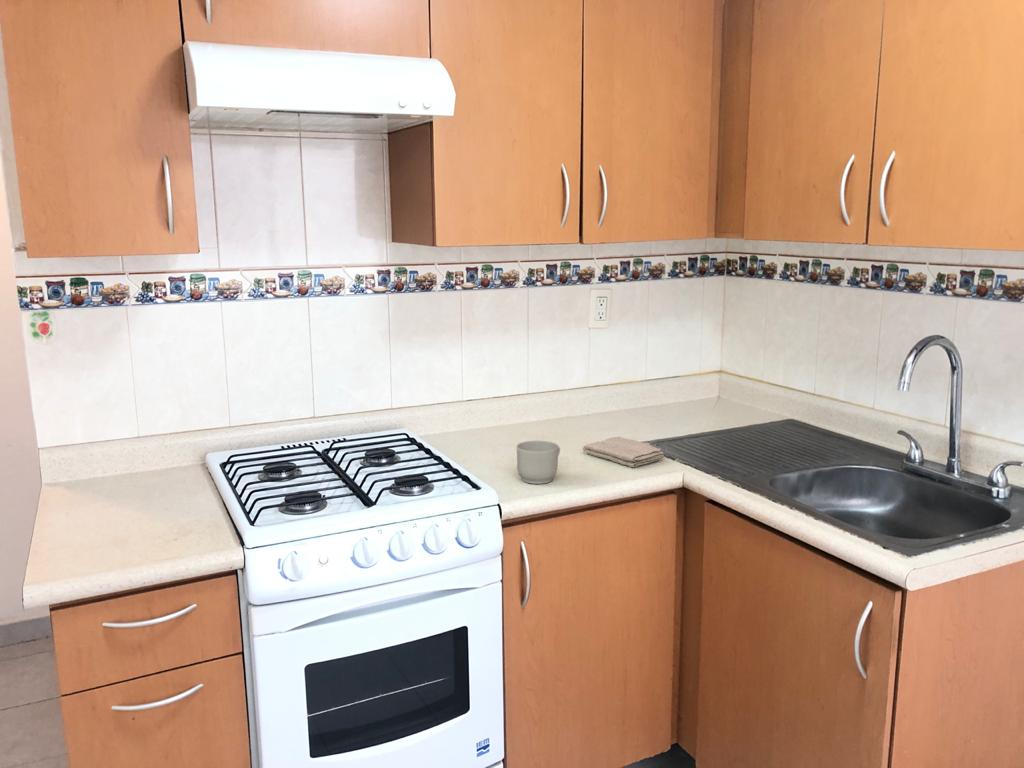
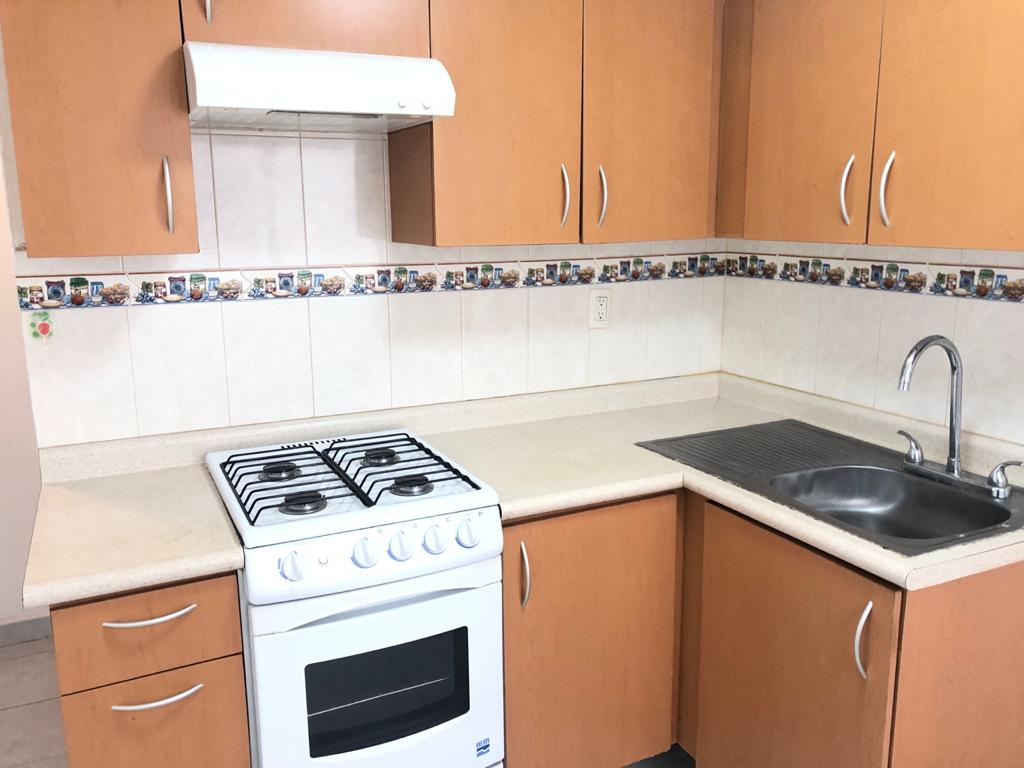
- washcloth (623, 450)
- mug (541, 461)
